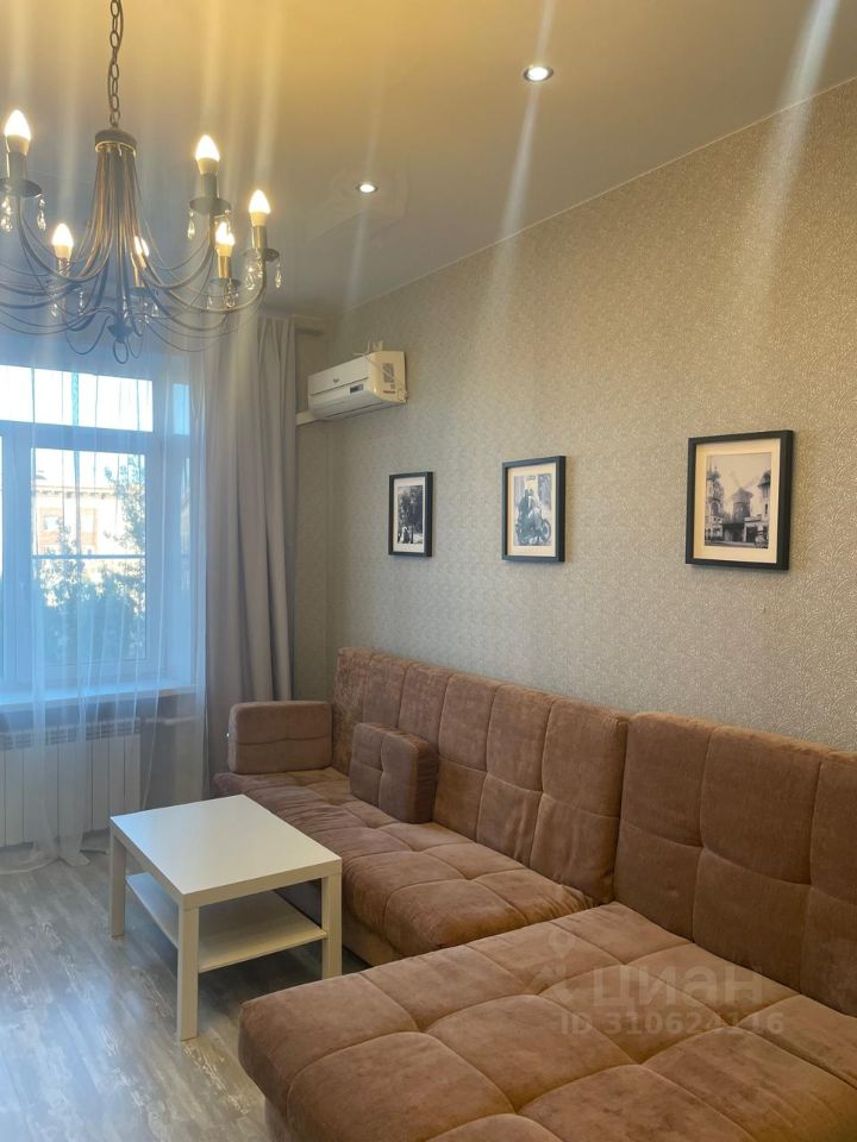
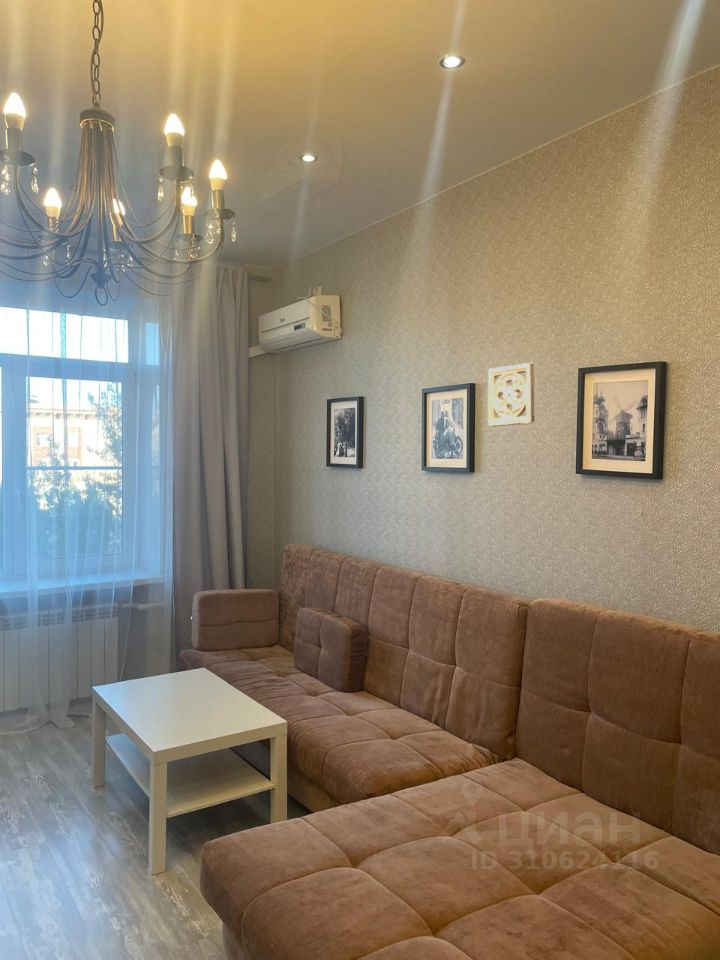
+ wall ornament (510, 395)
